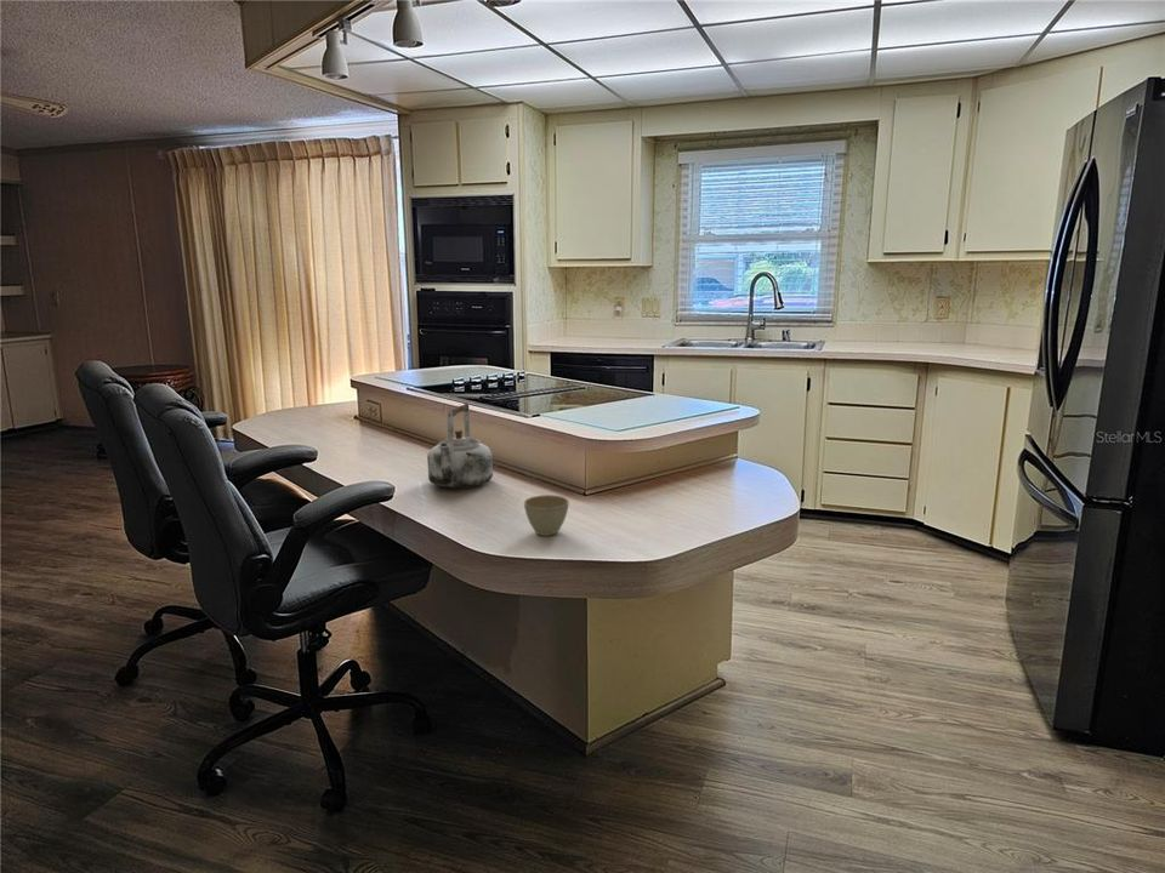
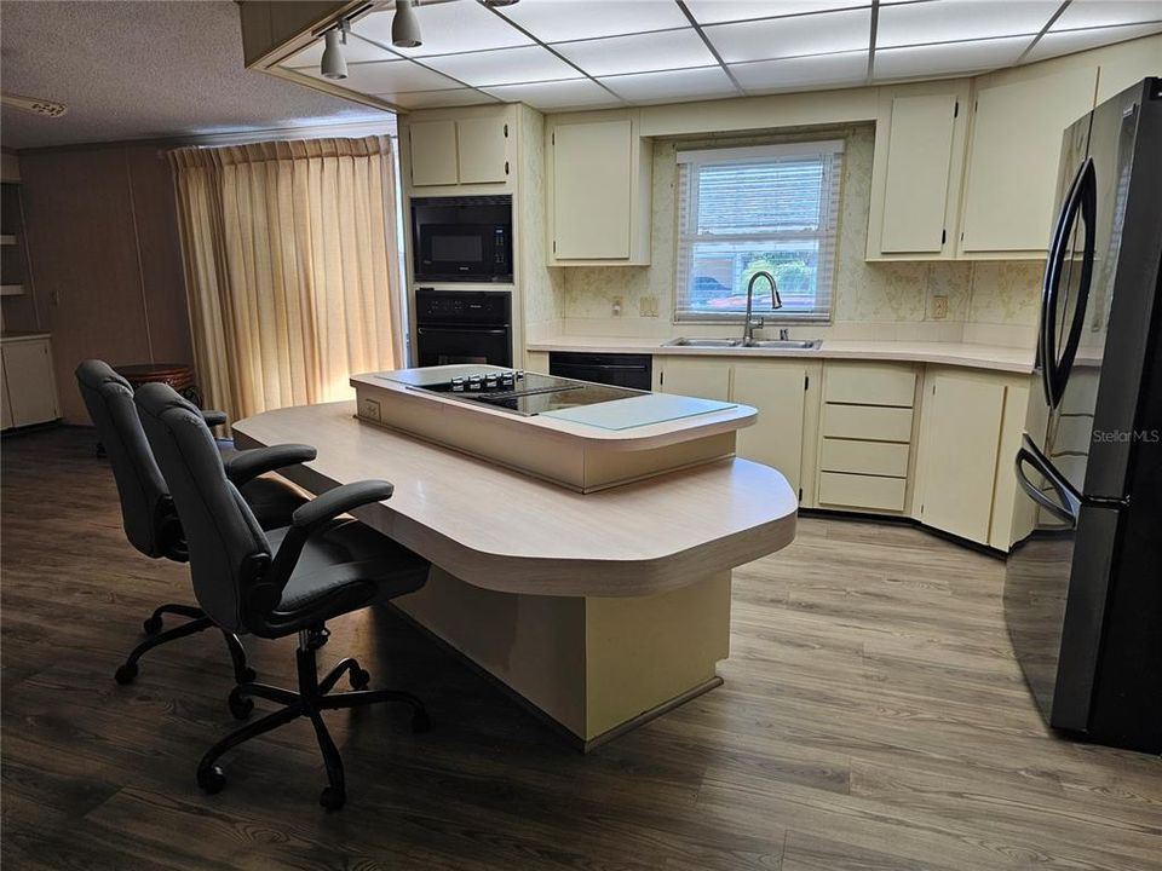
- flower pot (546, 517)
- kettle (456, 446)
